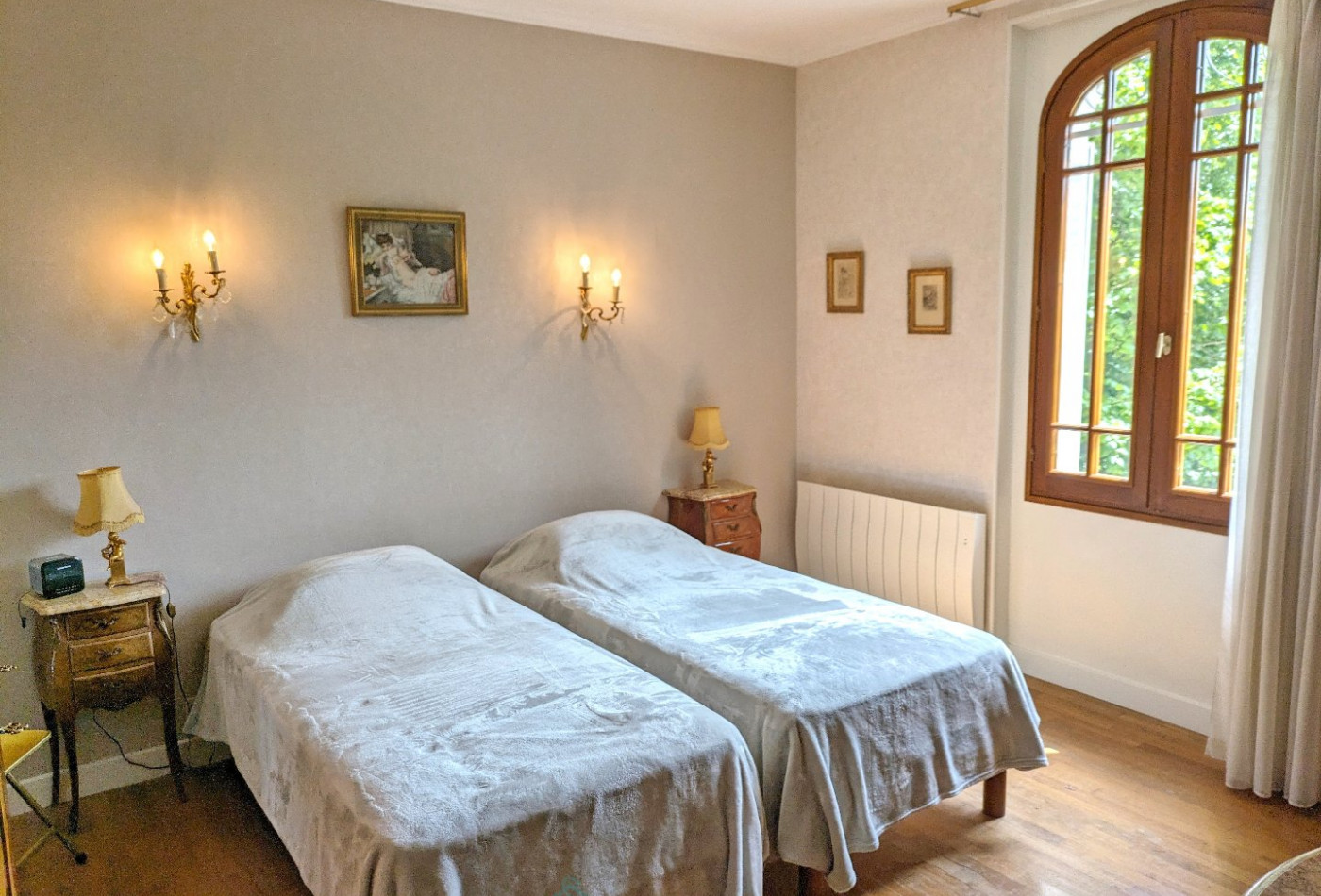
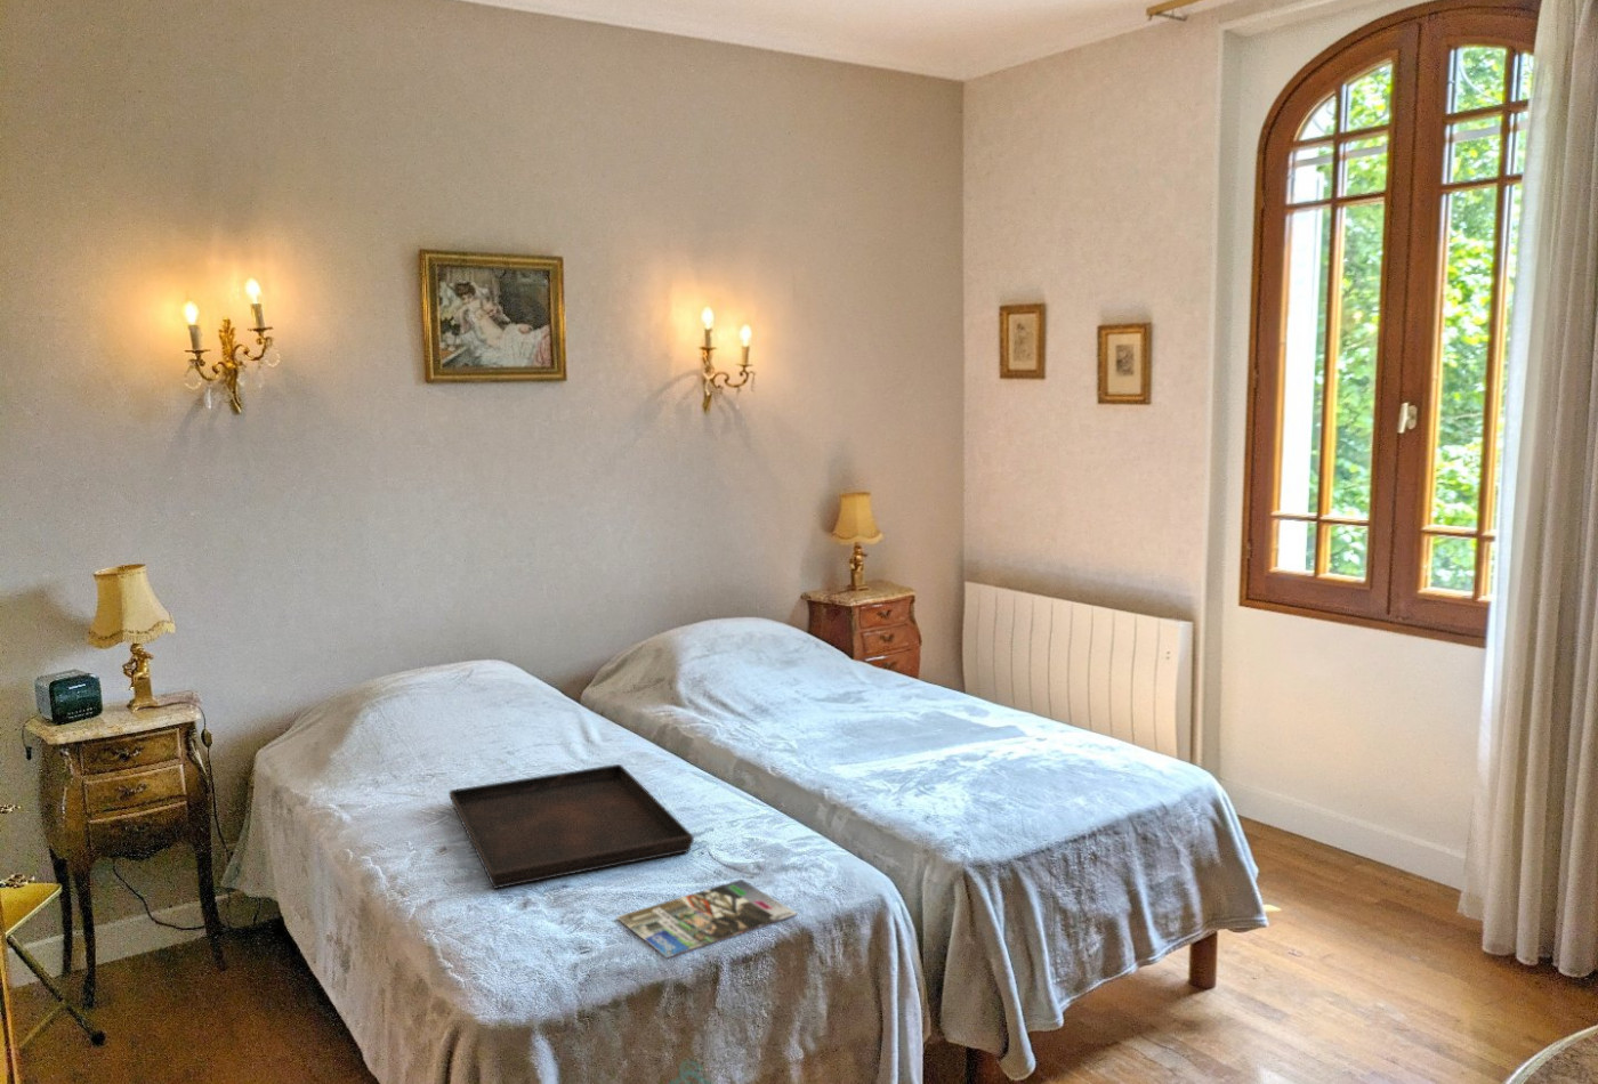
+ magazine (706, 915)
+ serving tray (564, 819)
